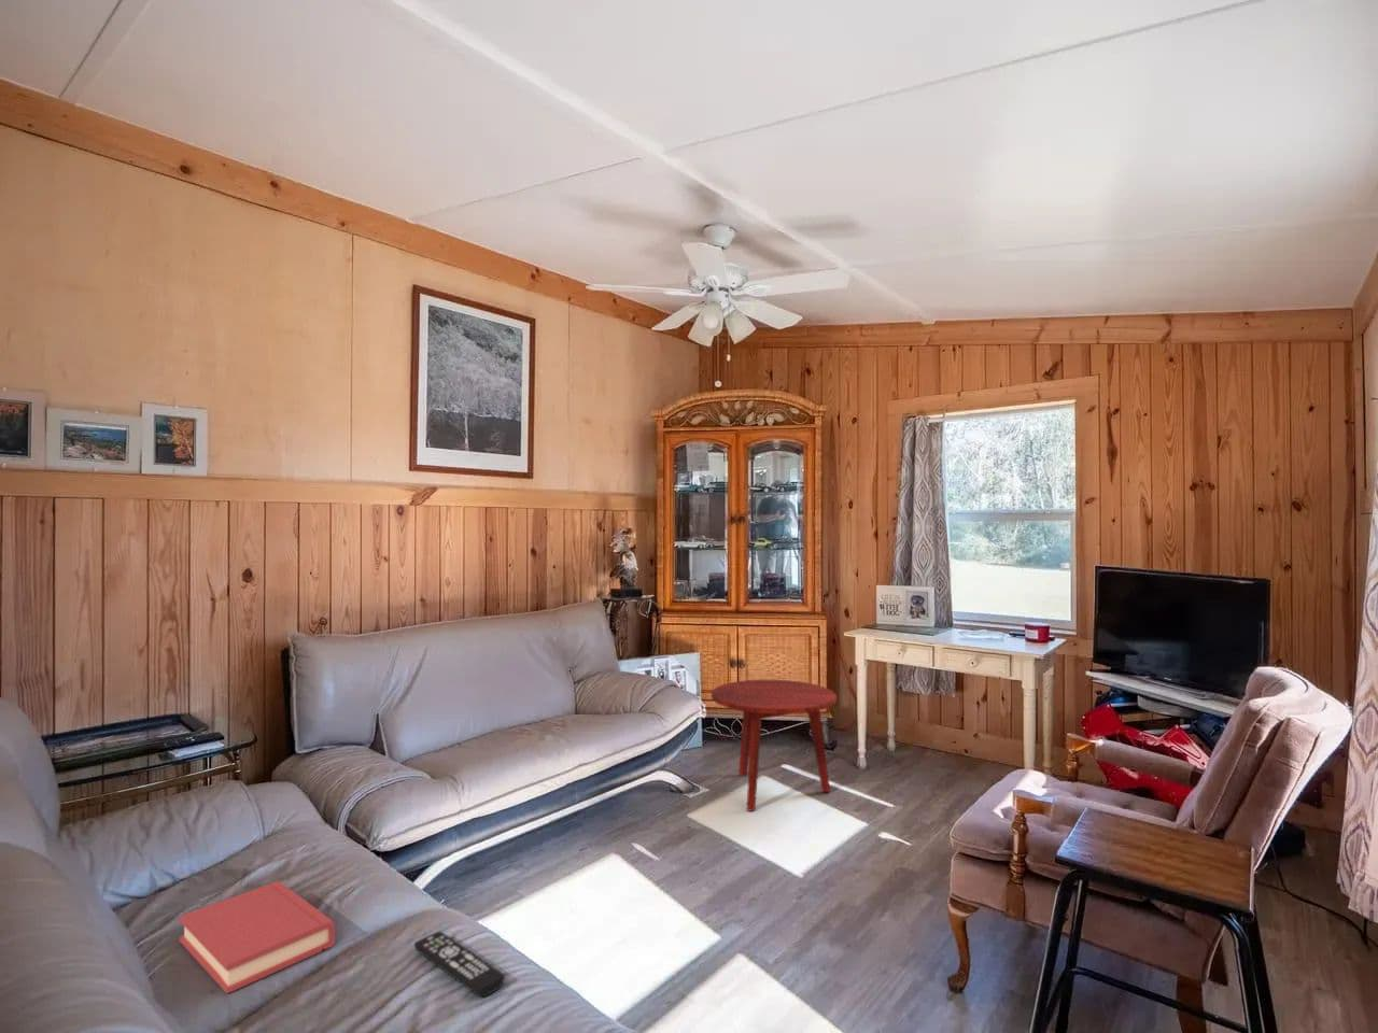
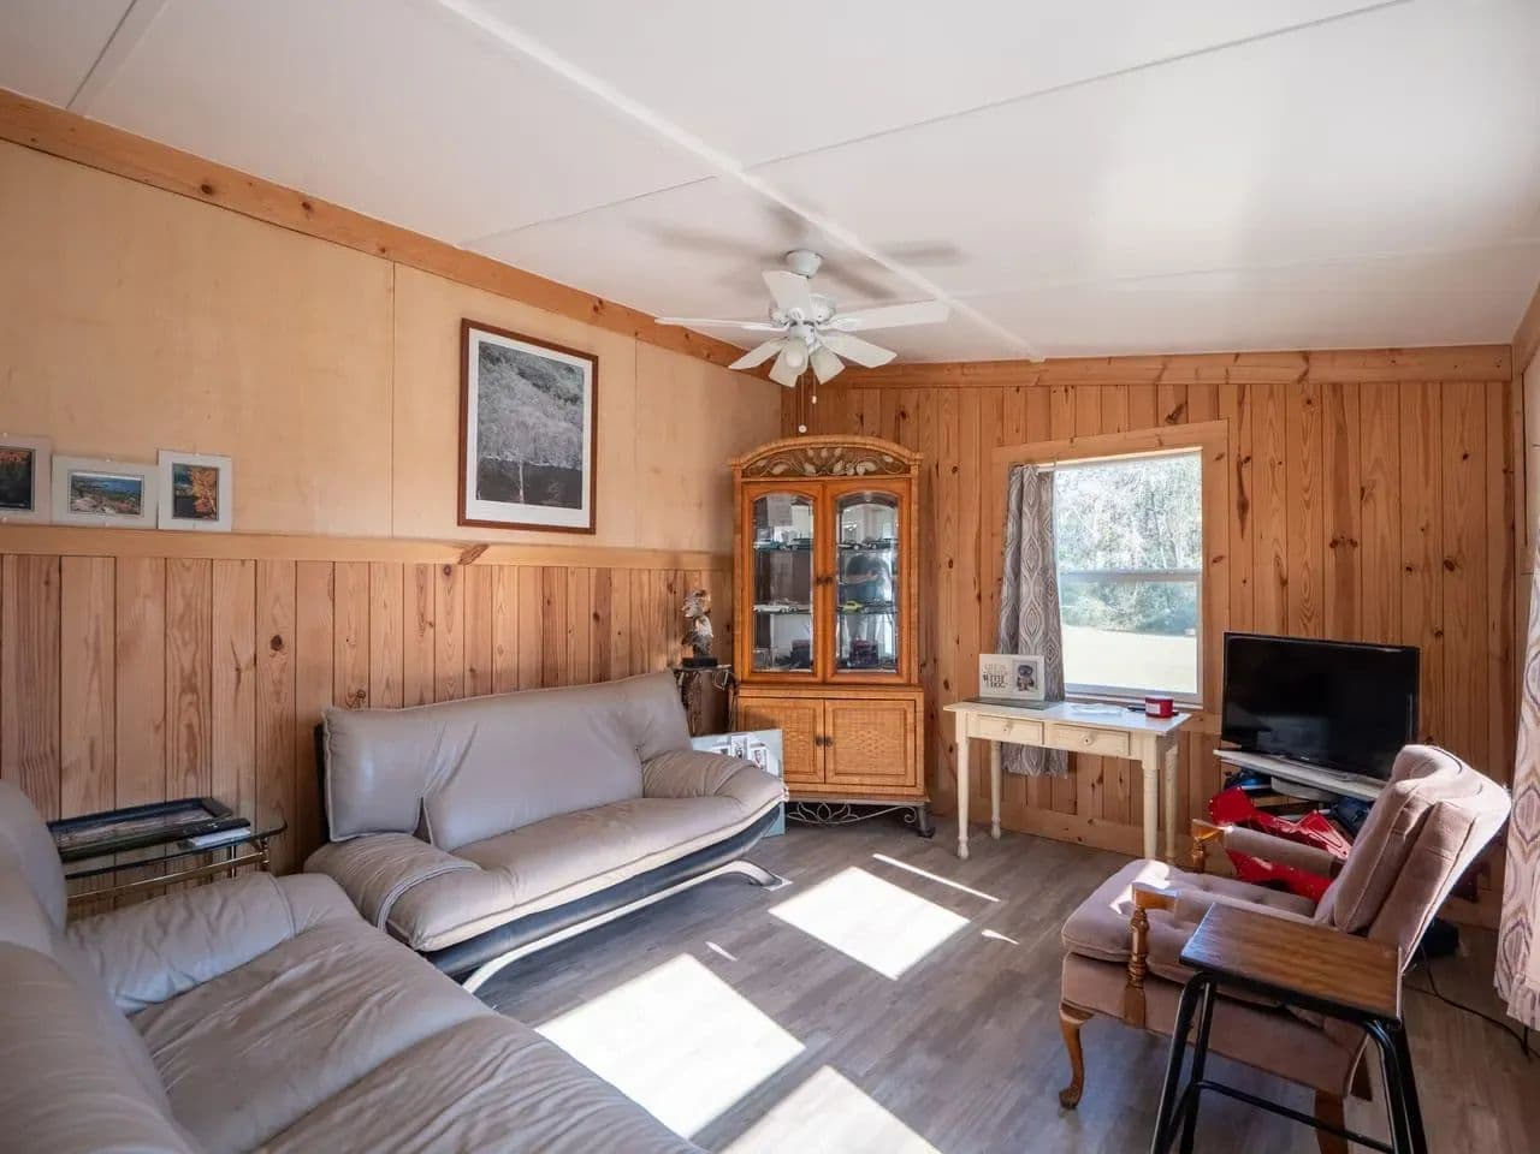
- side table (758, 741)
- hardback book (256, 931)
- remote control (458, 962)
